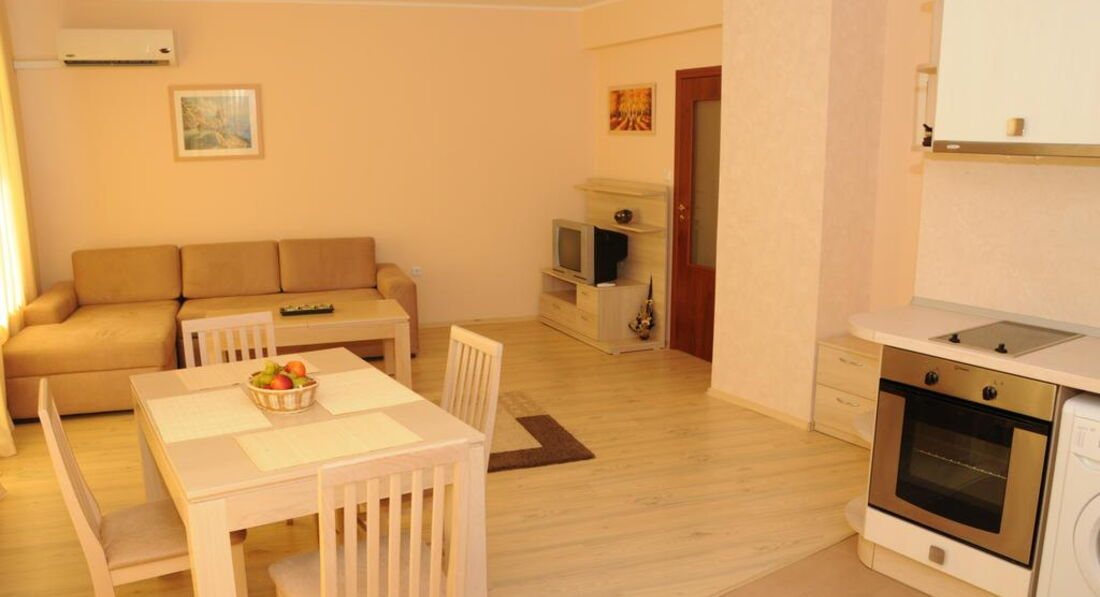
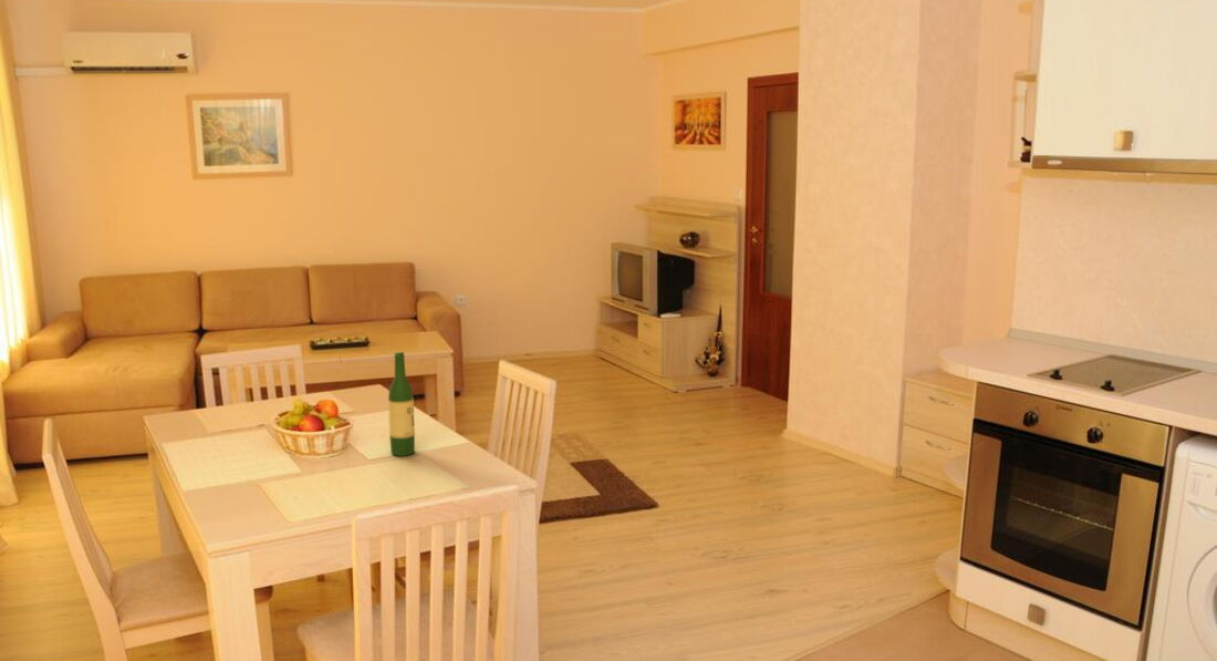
+ wine bottle (401, 403)
